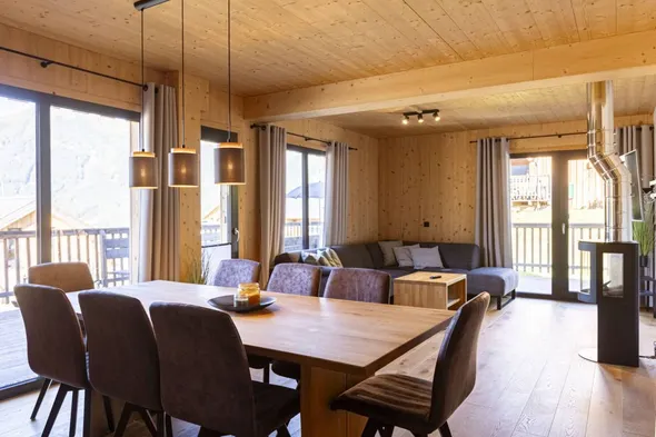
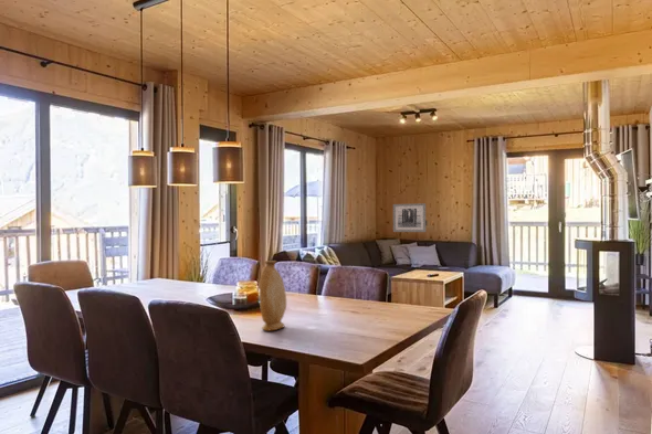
+ wall art (409, 218)
+ vase (273, 294)
